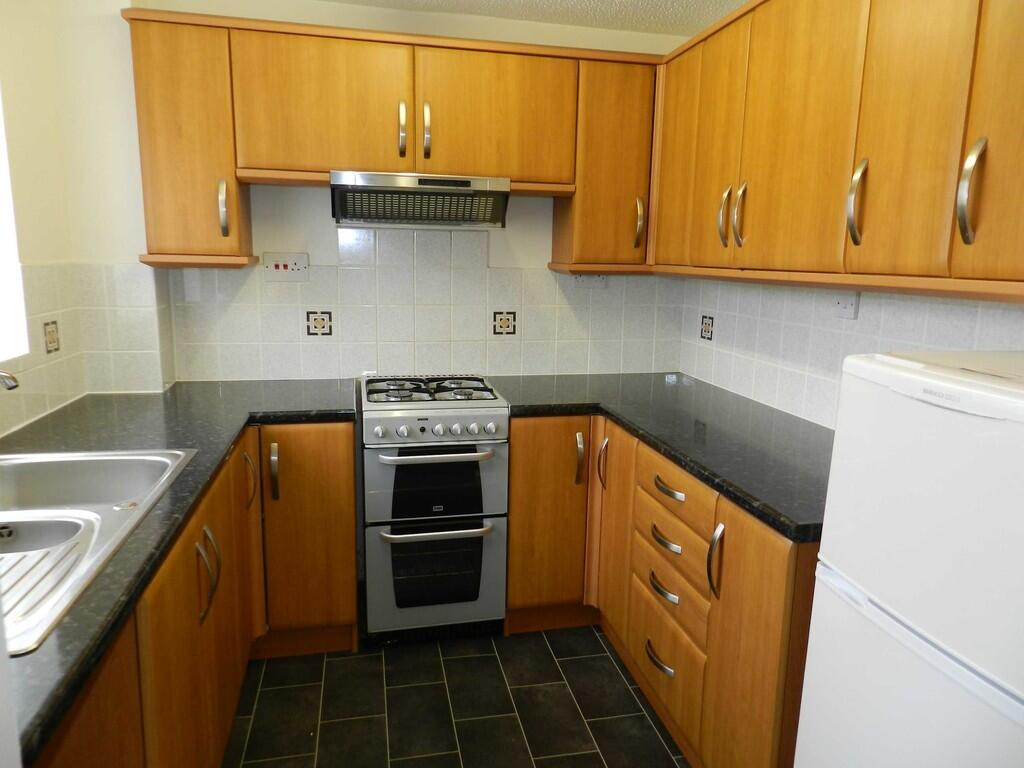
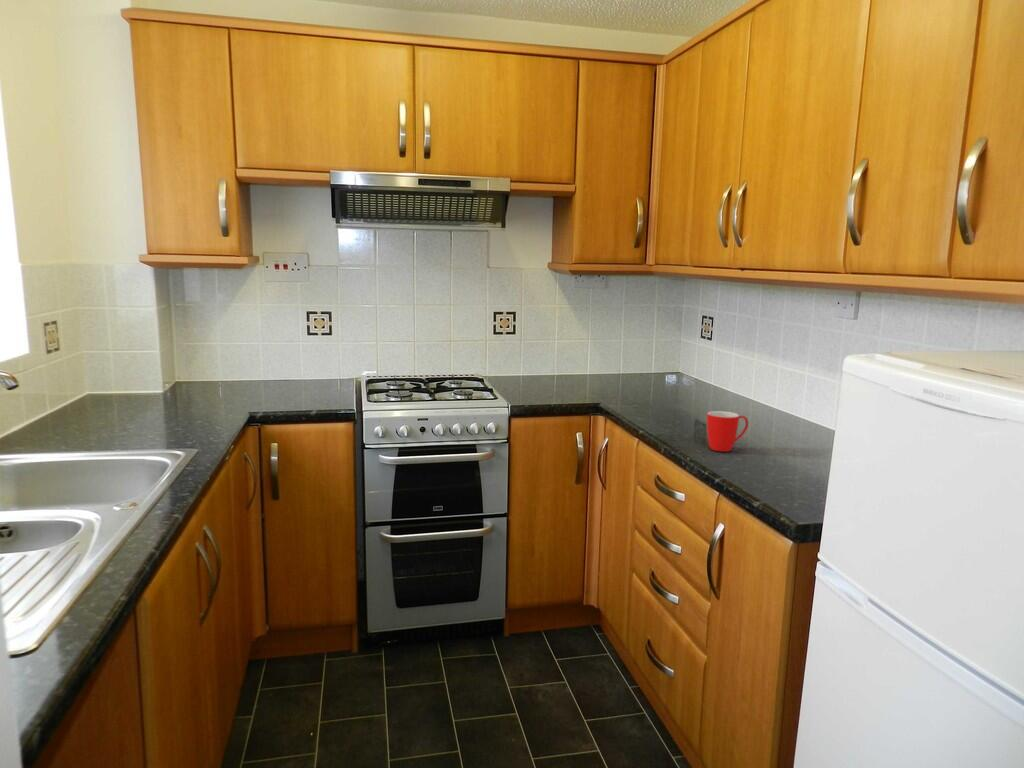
+ mug (727, 431)
